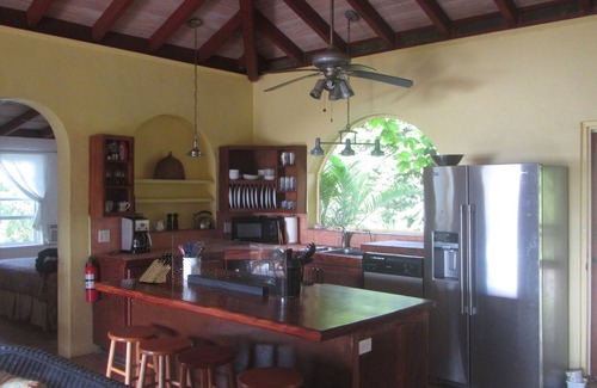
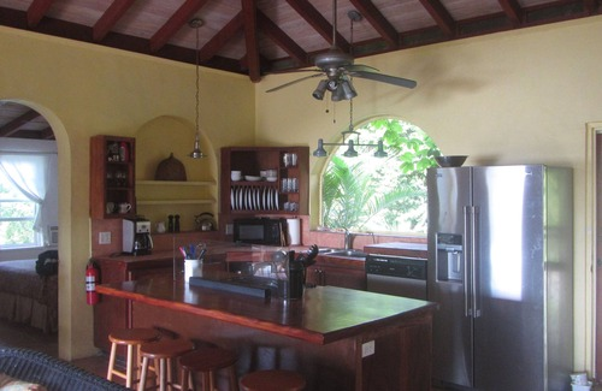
- knife block (156, 266)
